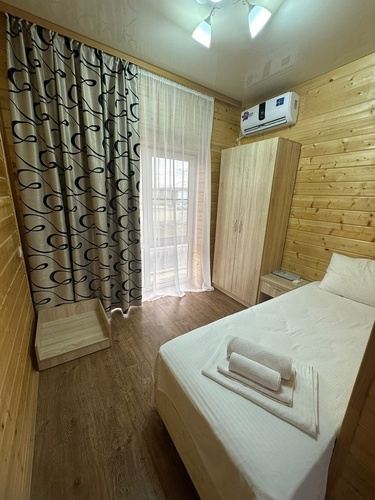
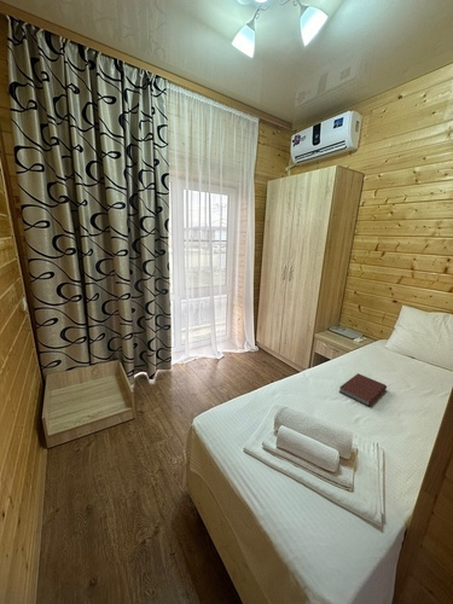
+ book (362, 388)
